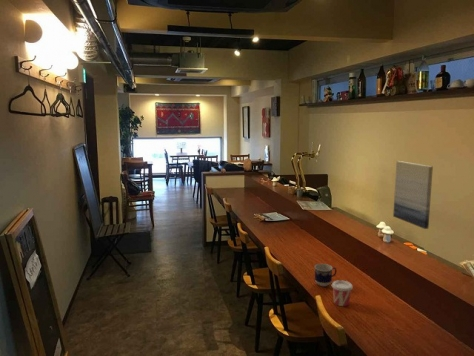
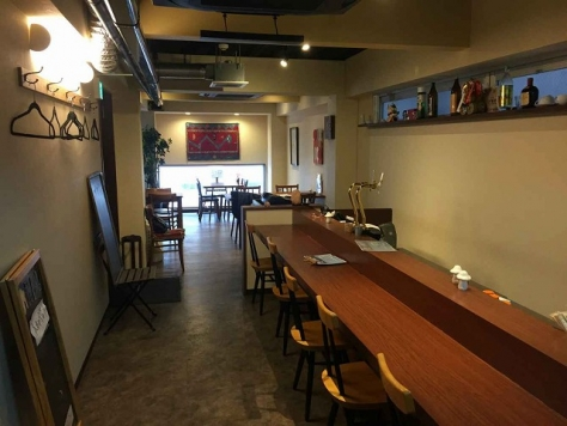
- cup (341, 293)
- cup (325, 275)
- wall art (411, 193)
